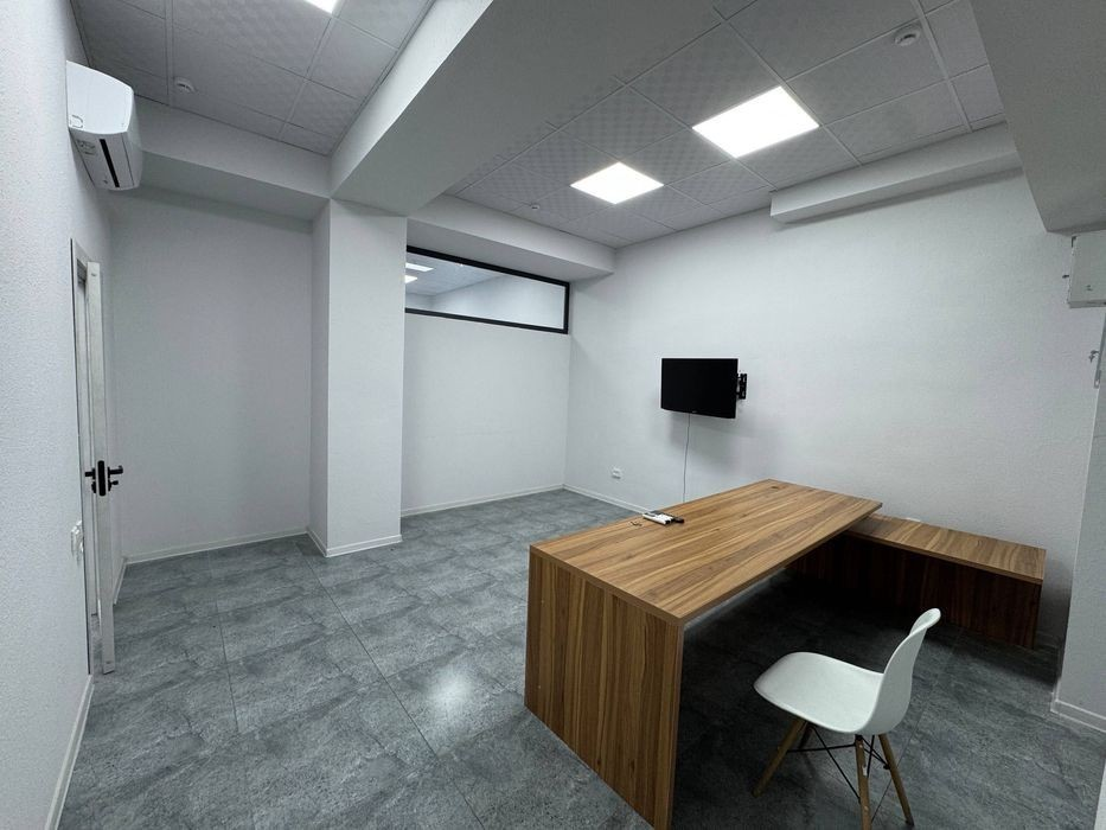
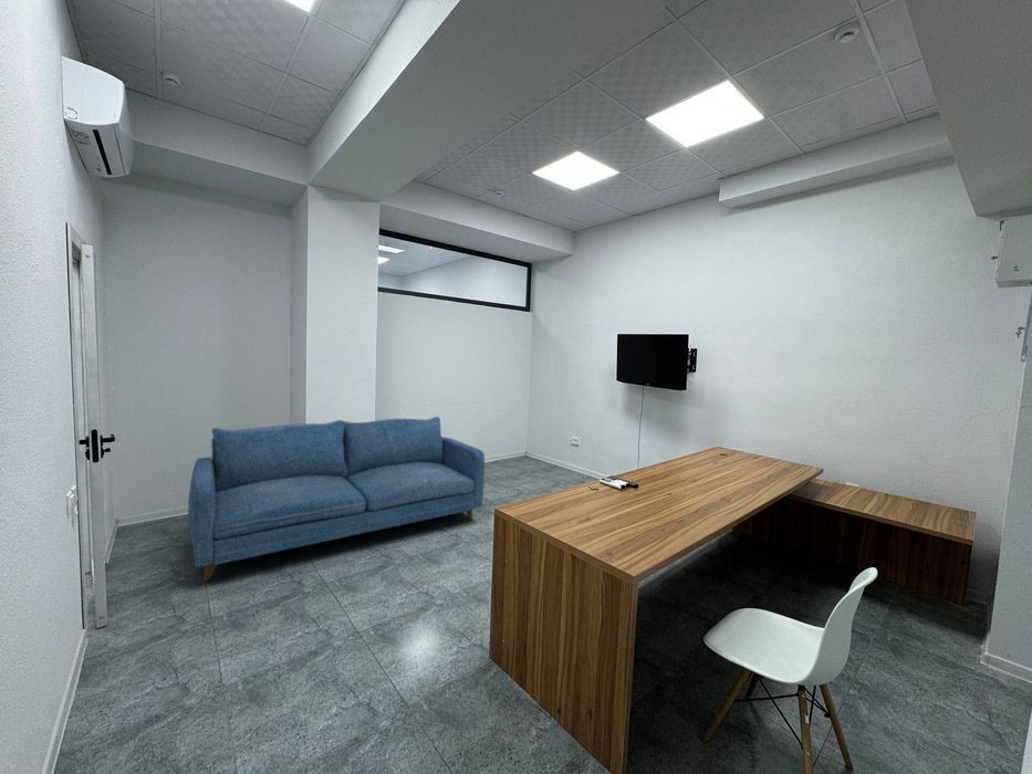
+ sofa (352, 478)
